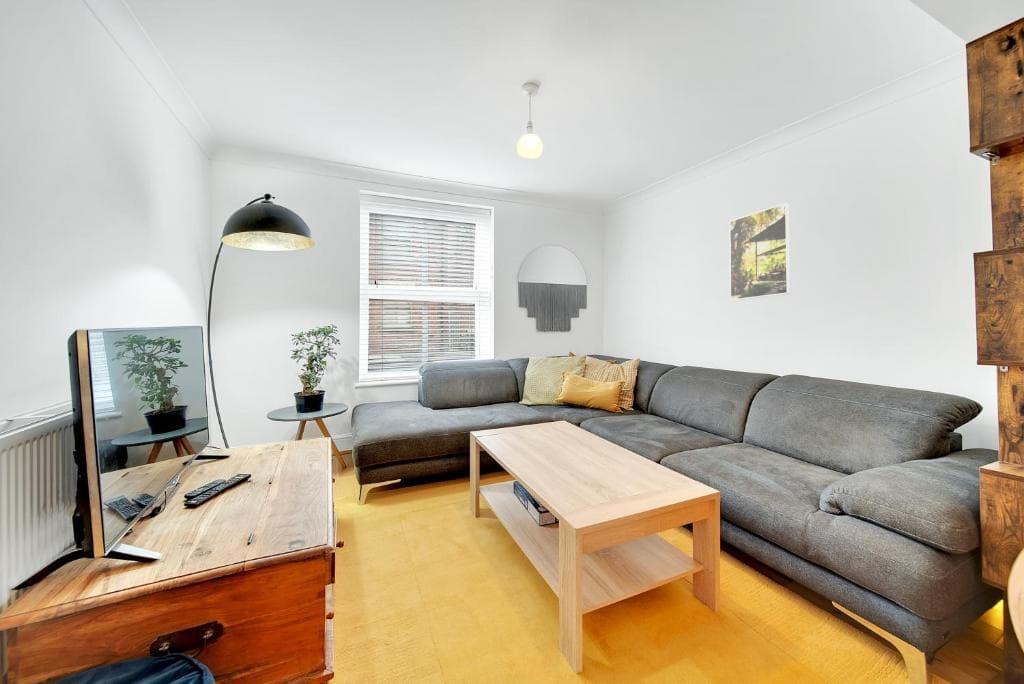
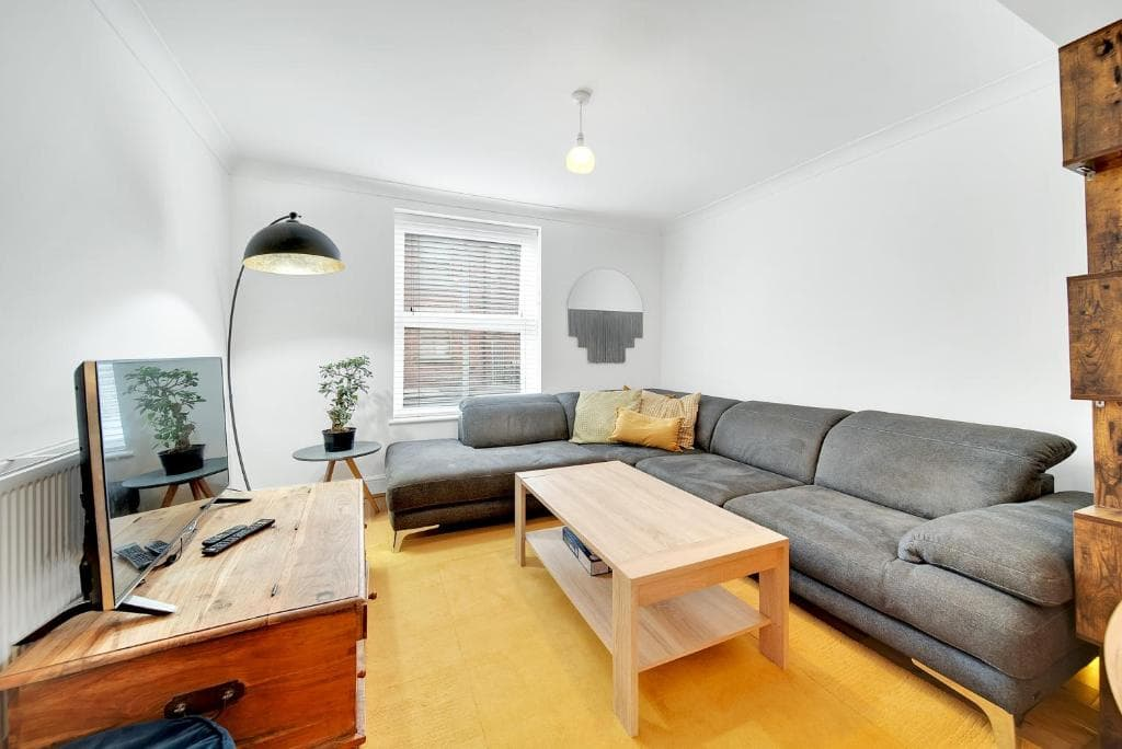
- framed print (757, 254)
